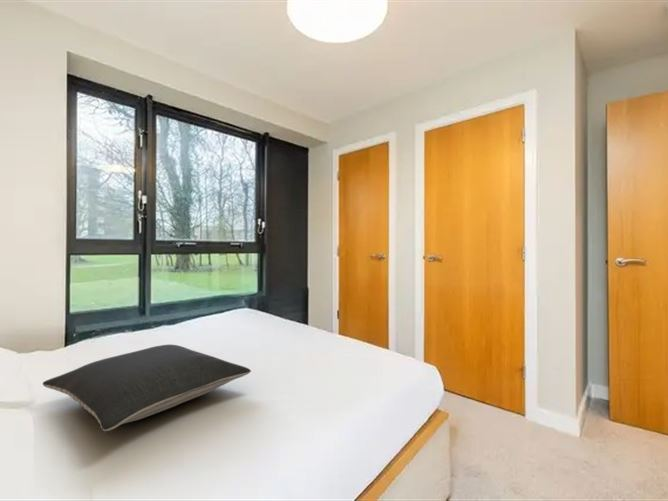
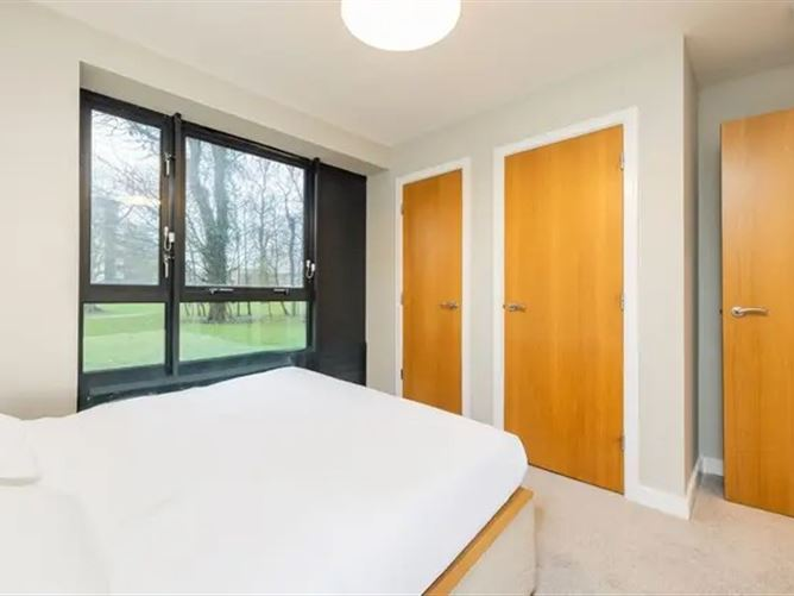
- pillow (152, 376)
